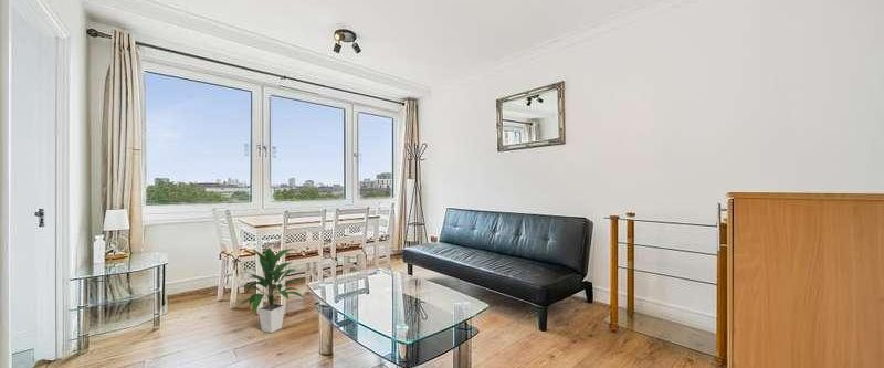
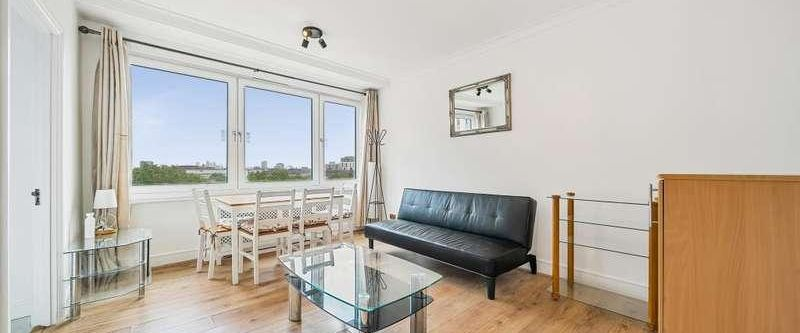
- indoor plant (271, 286)
